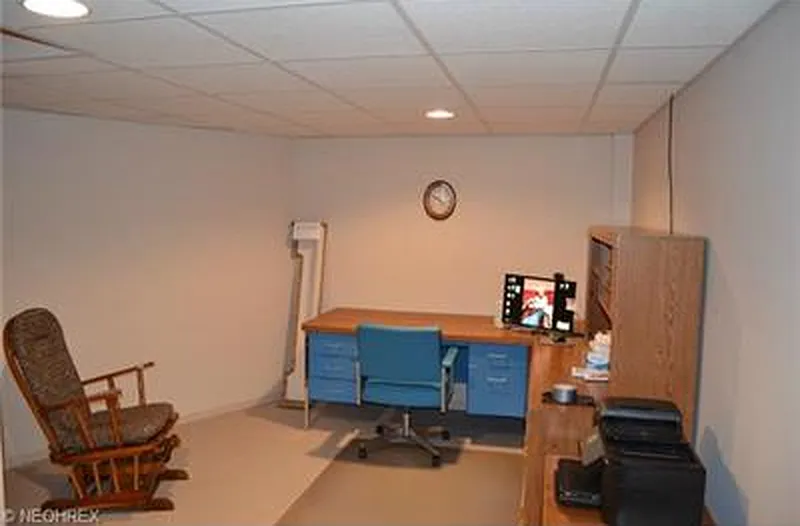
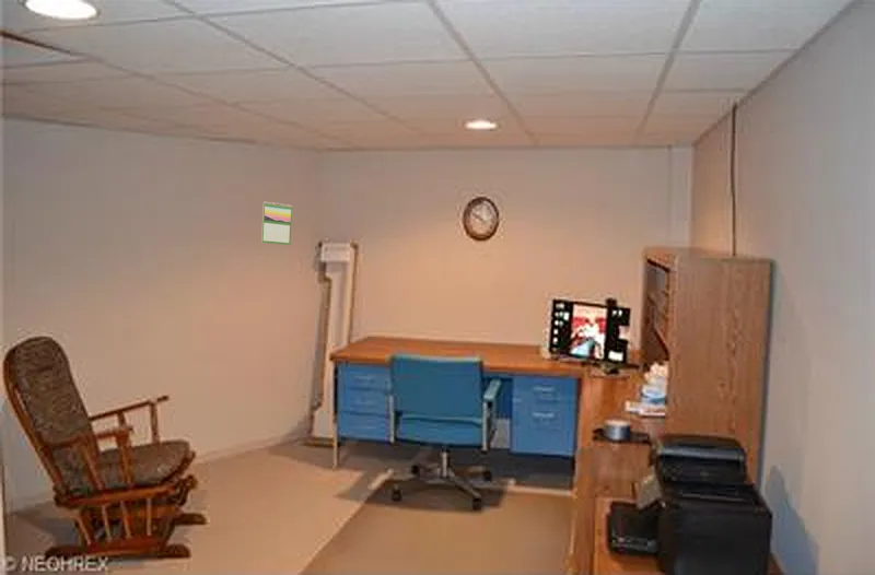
+ calendar (277, 223)
